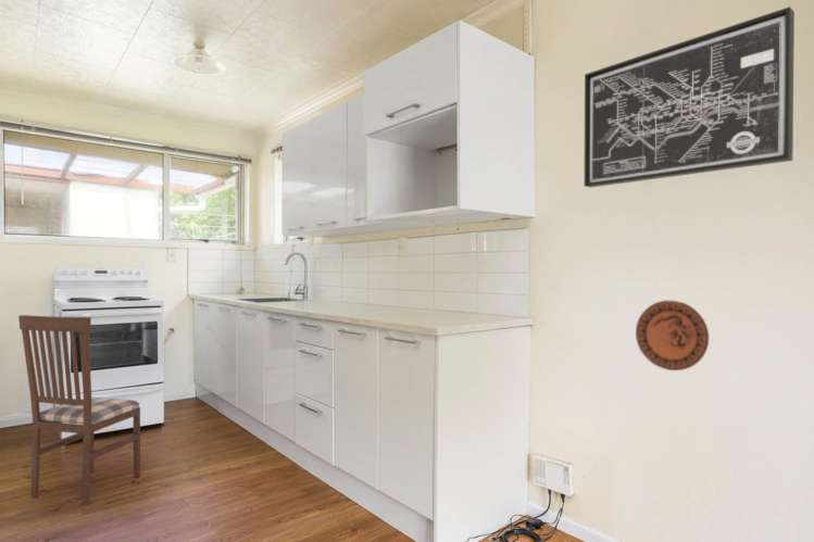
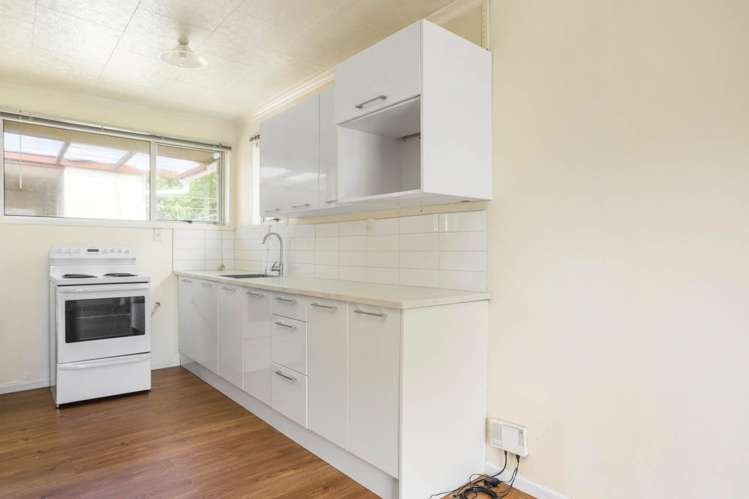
- decorative plate (671, 335)
- wall art (674, 111)
- dining chair (84, 400)
